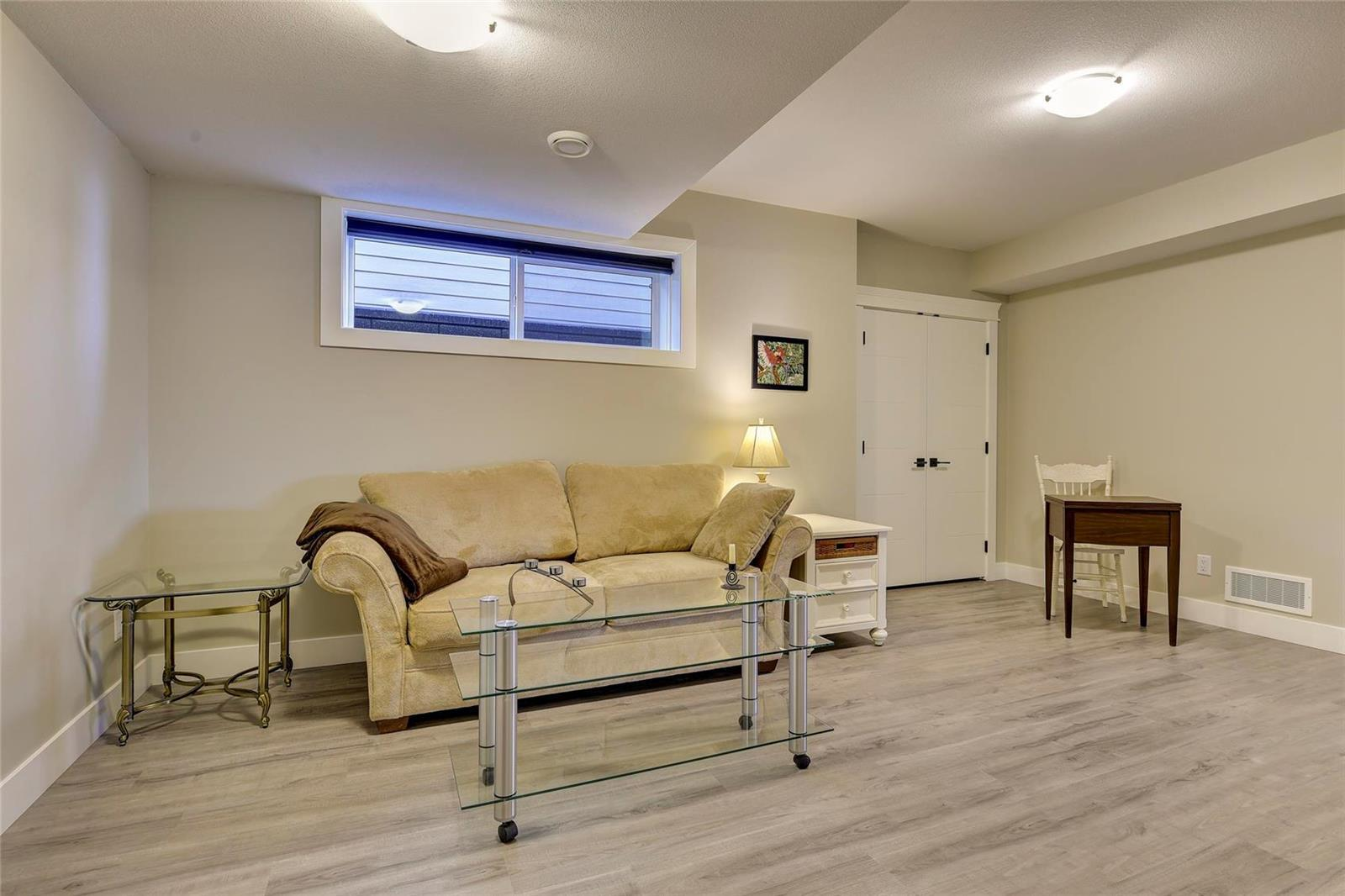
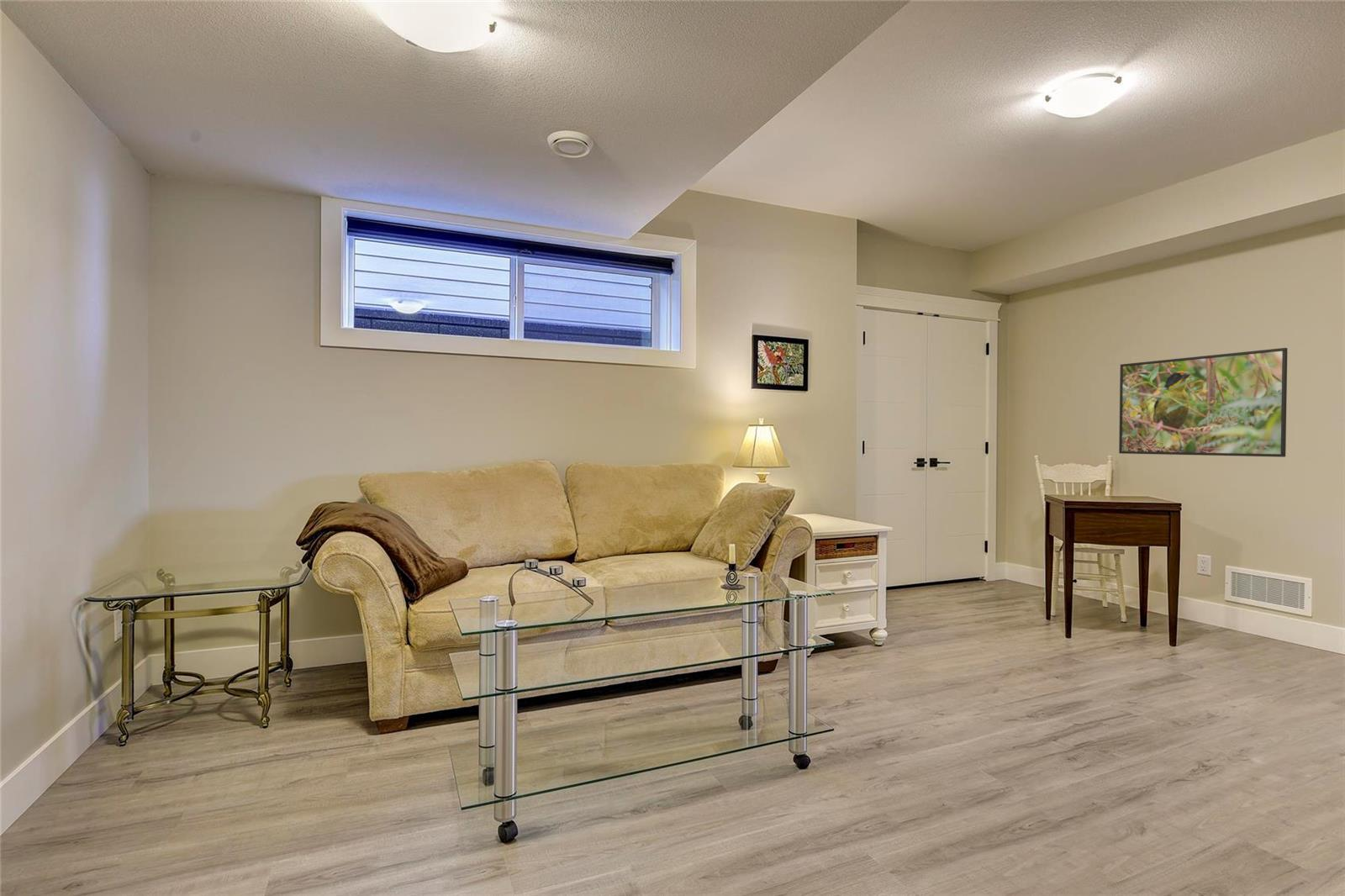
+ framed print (1195, 406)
